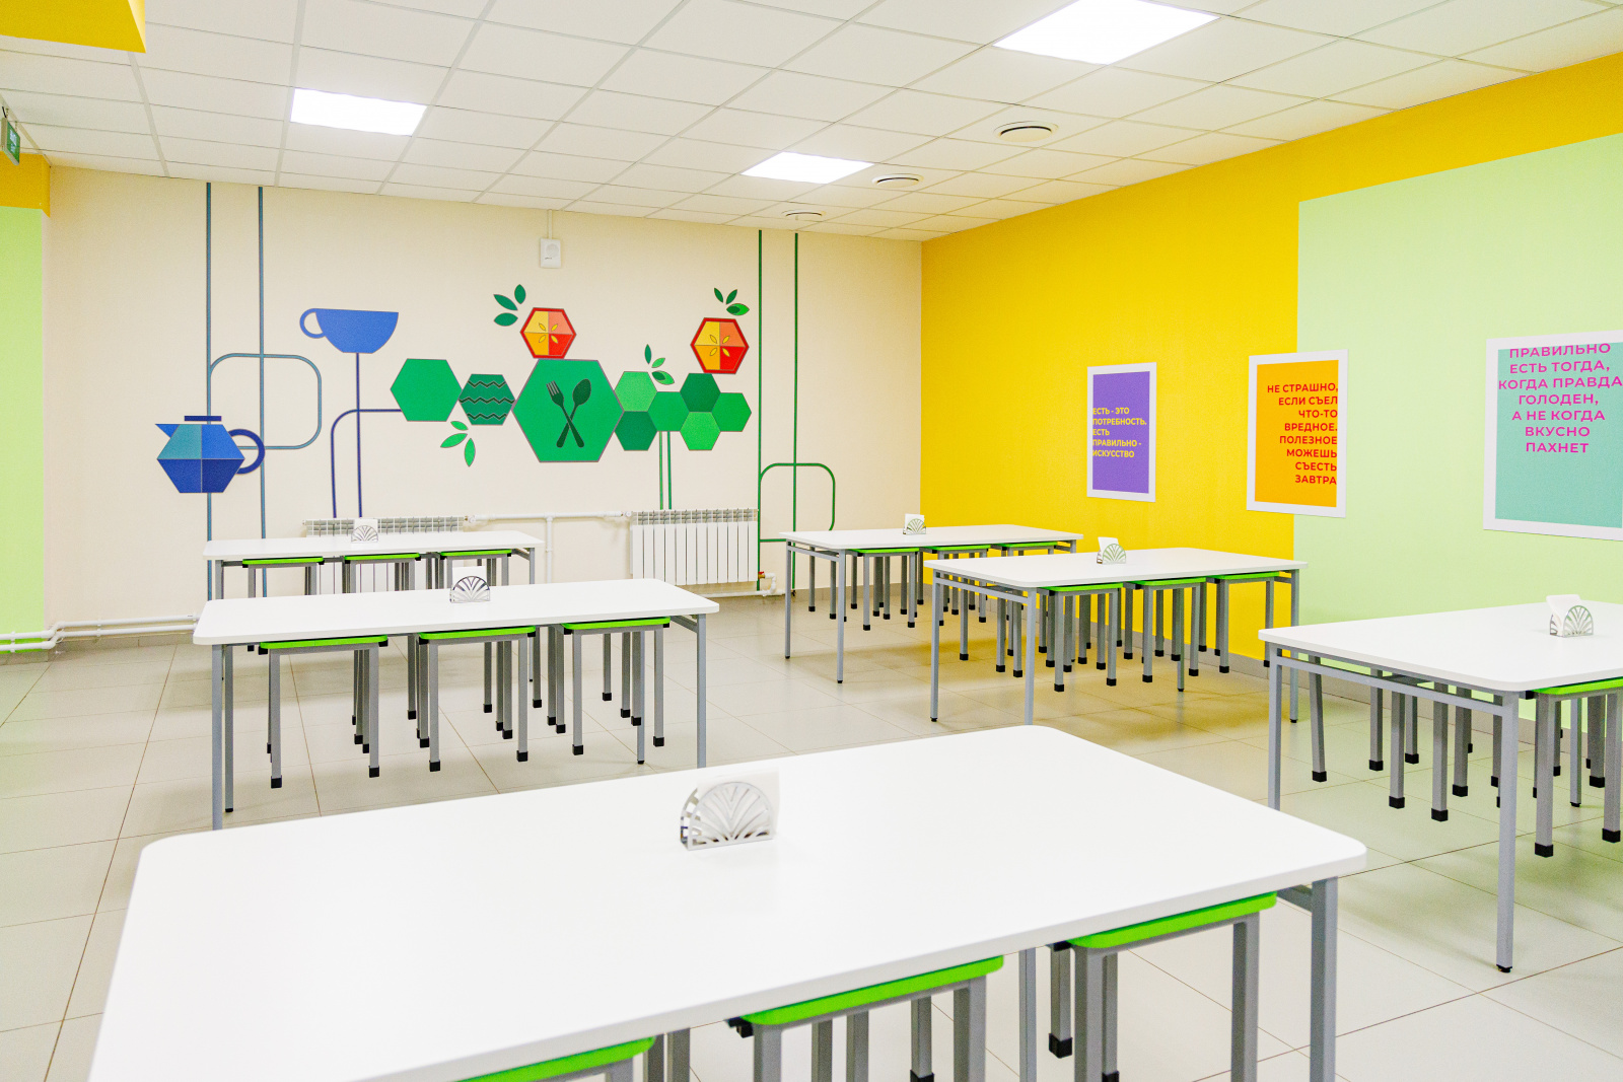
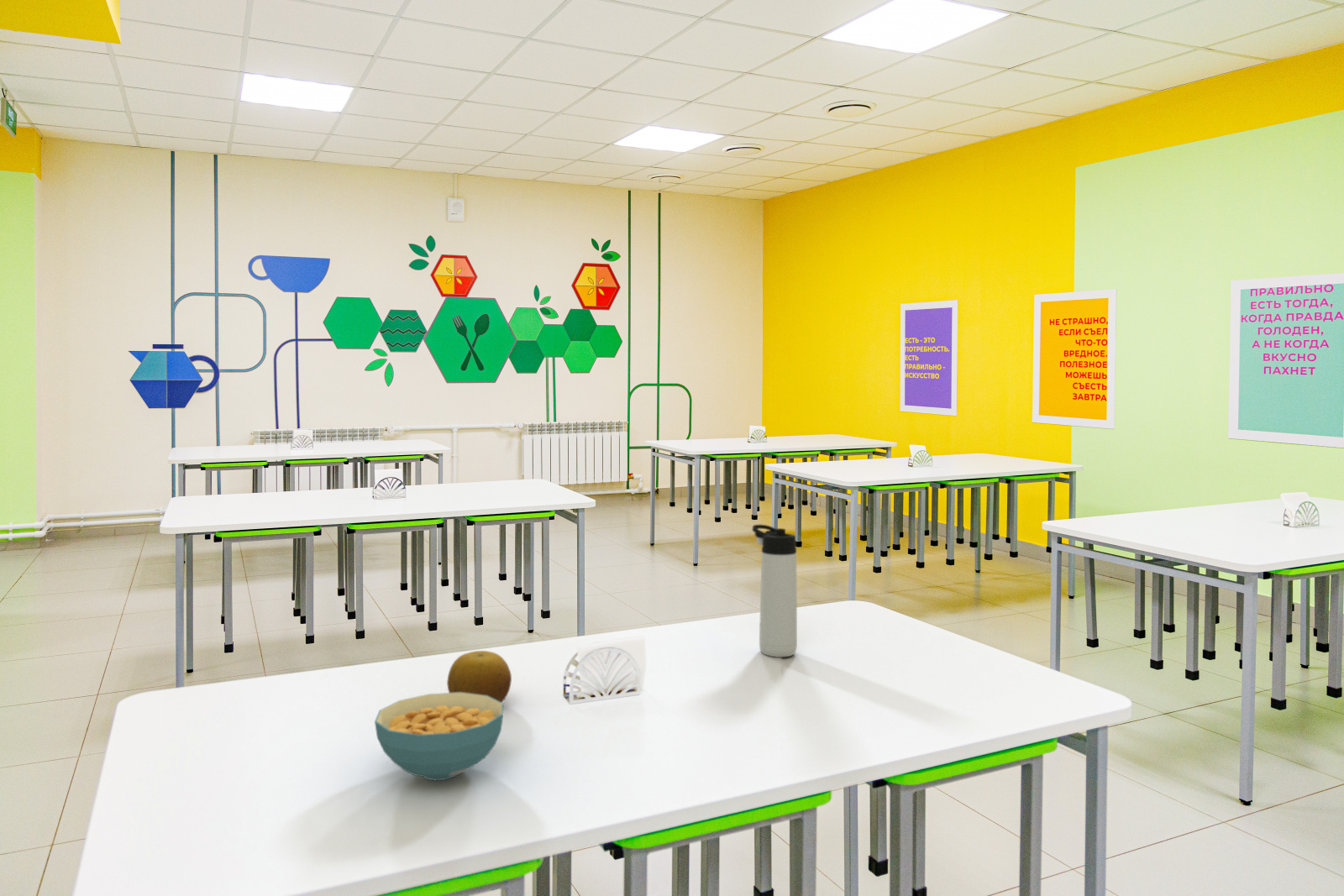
+ thermos bottle (773, 589)
+ fruit (480, 679)
+ cereal bowl (441, 742)
